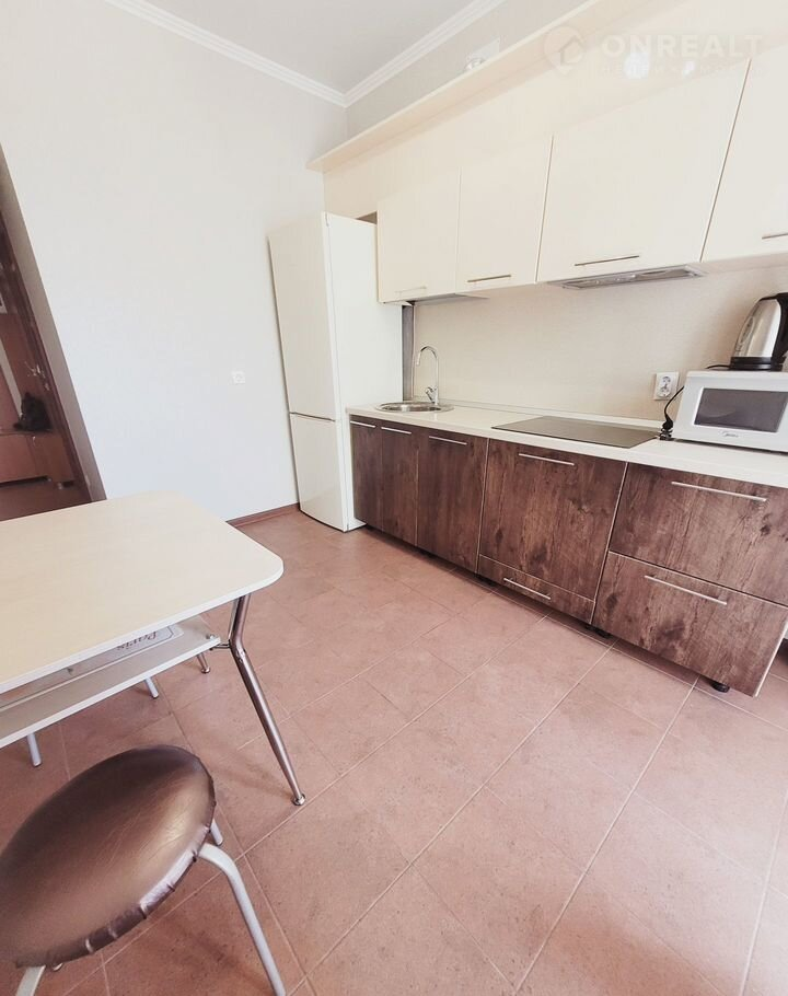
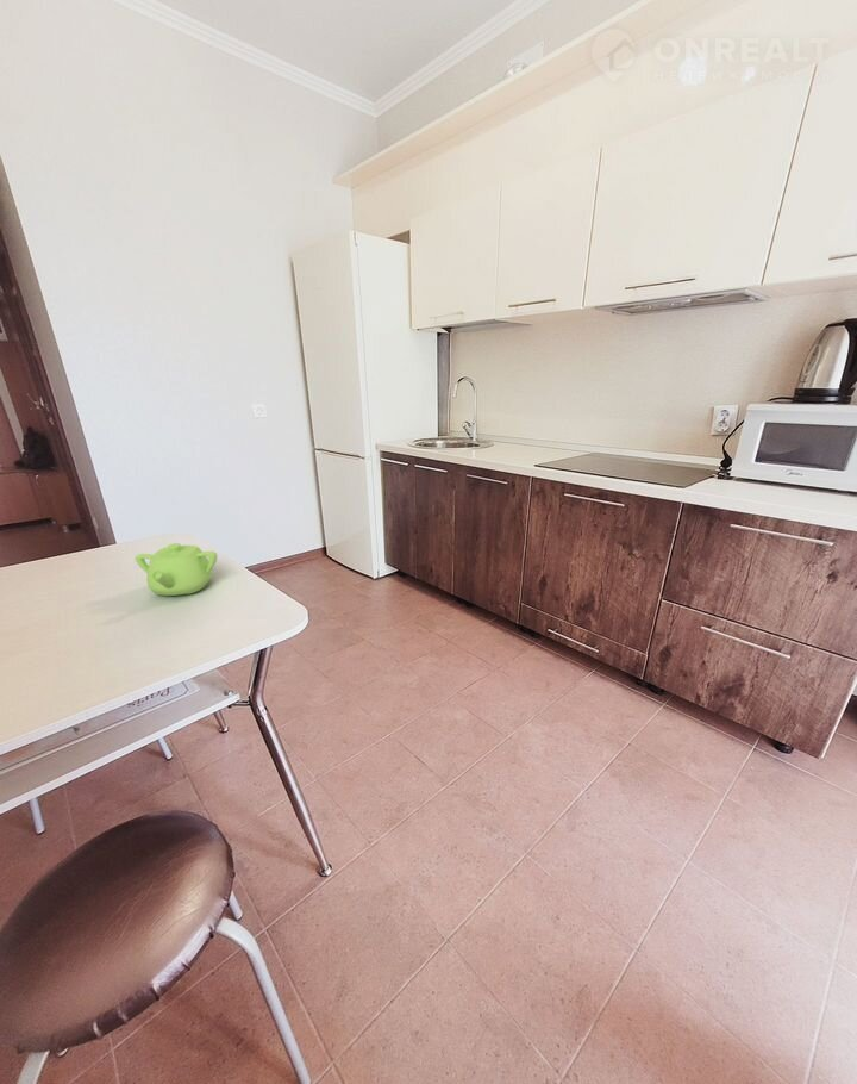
+ teapot (175, 569)
